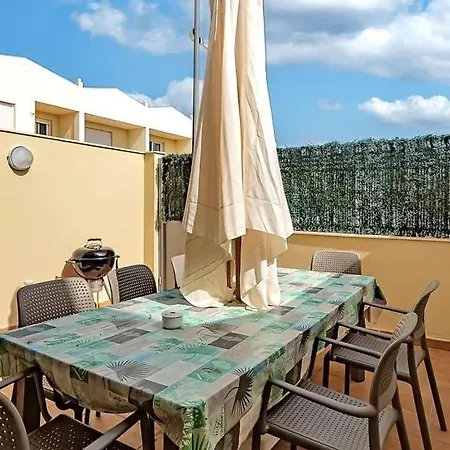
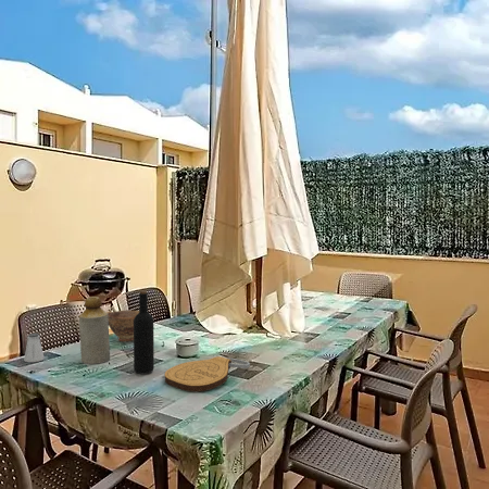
+ key chain (212, 367)
+ wine bottle (143, 331)
+ bottle (95, 328)
+ bowl (126, 326)
+ saltshaker (34, 347)
